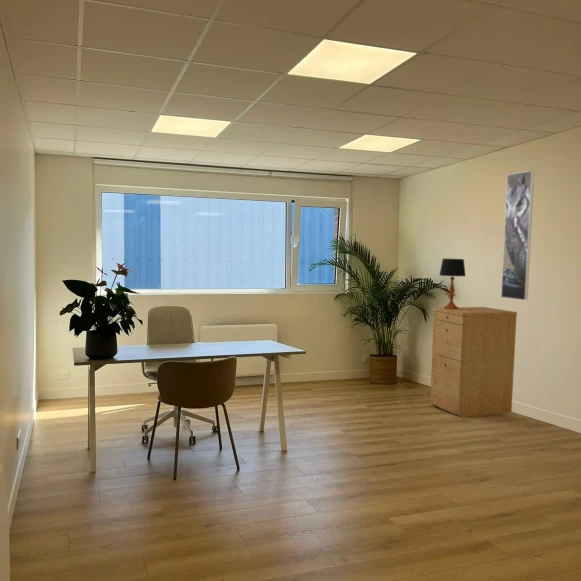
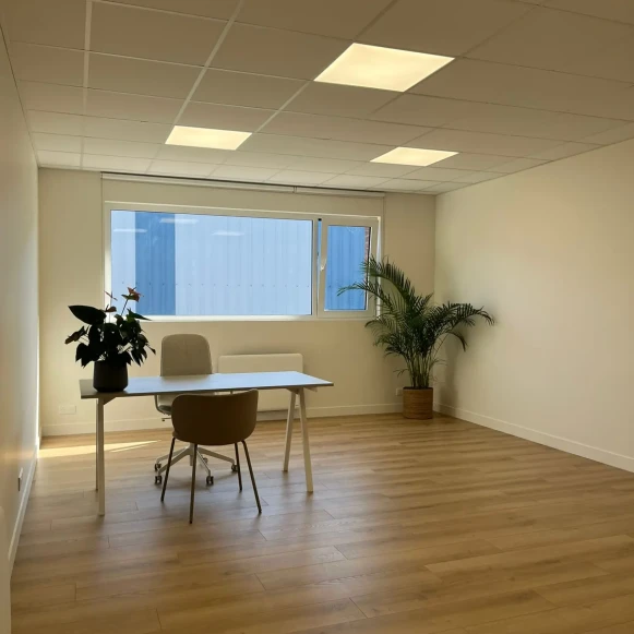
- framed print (517, 236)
- filing cabinet (471, 359)
- table lamp (452, 283)
